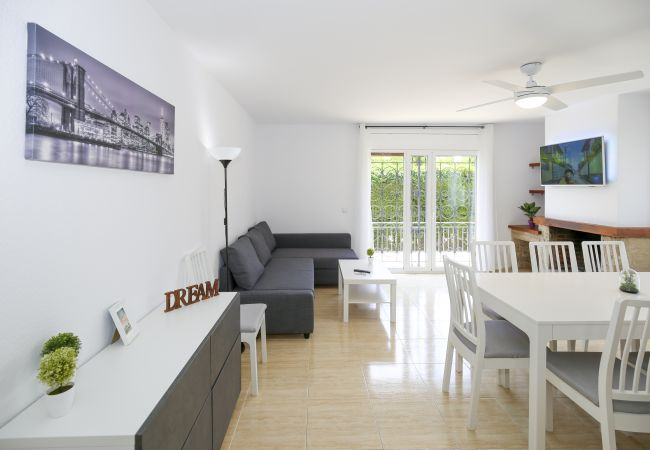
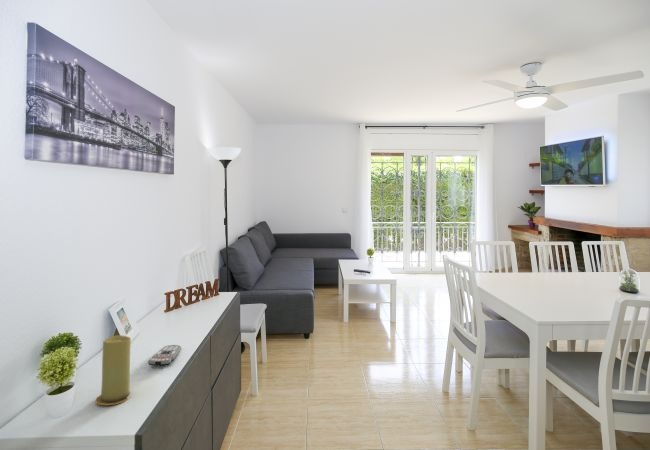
+ candle (115, 367)
+ remote control (166, 354)
